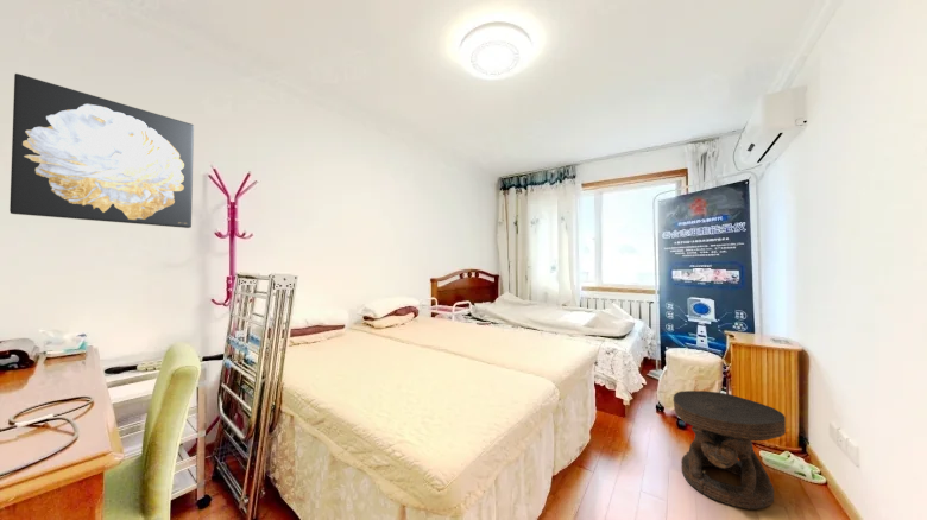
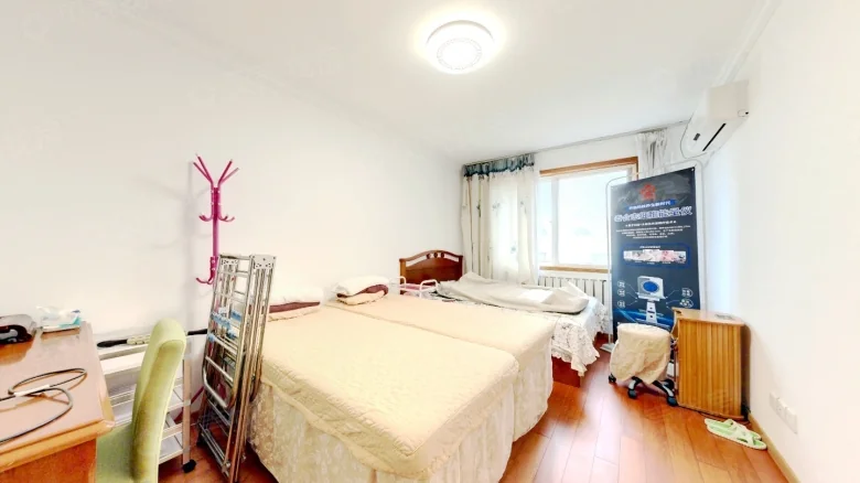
- side table (724, 443)
- wall art (115, 161)
